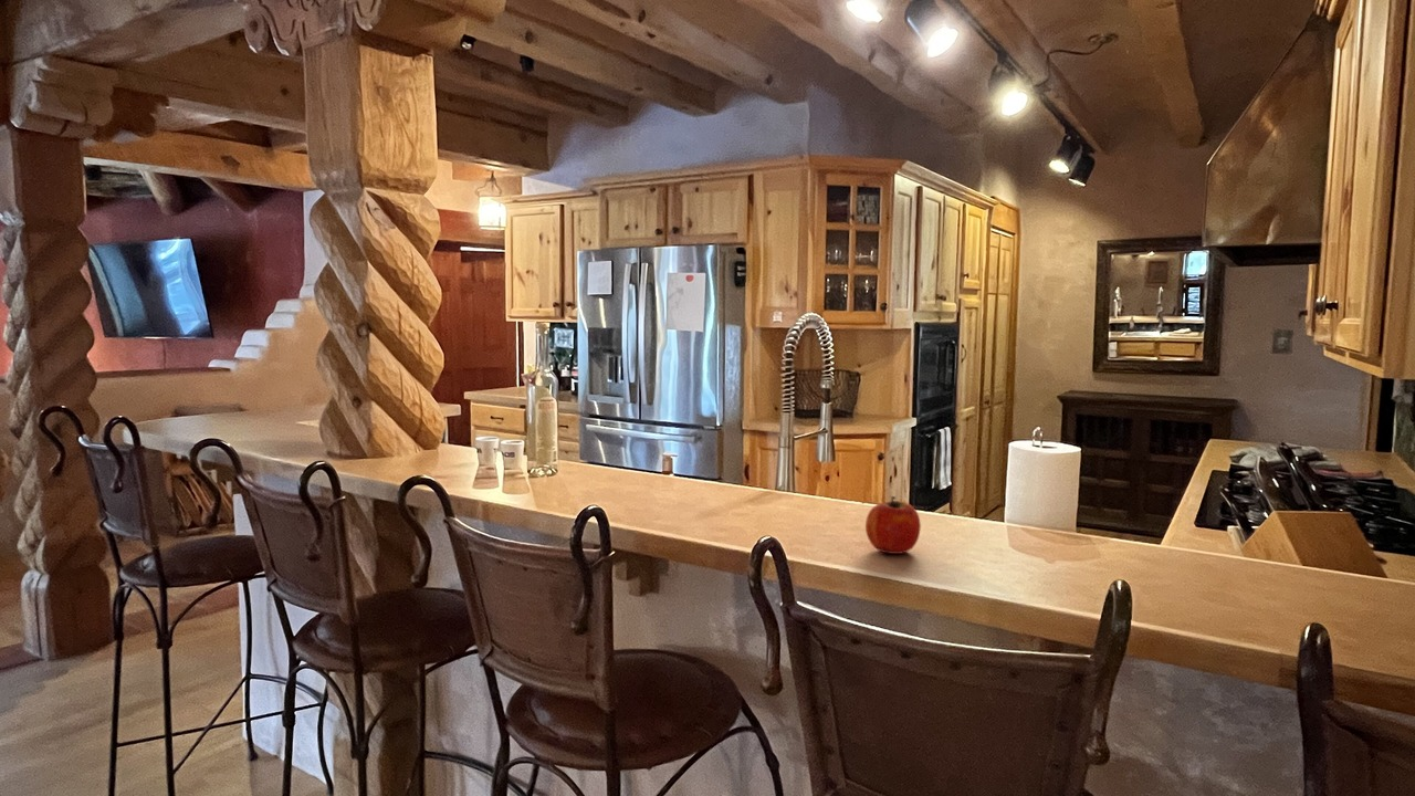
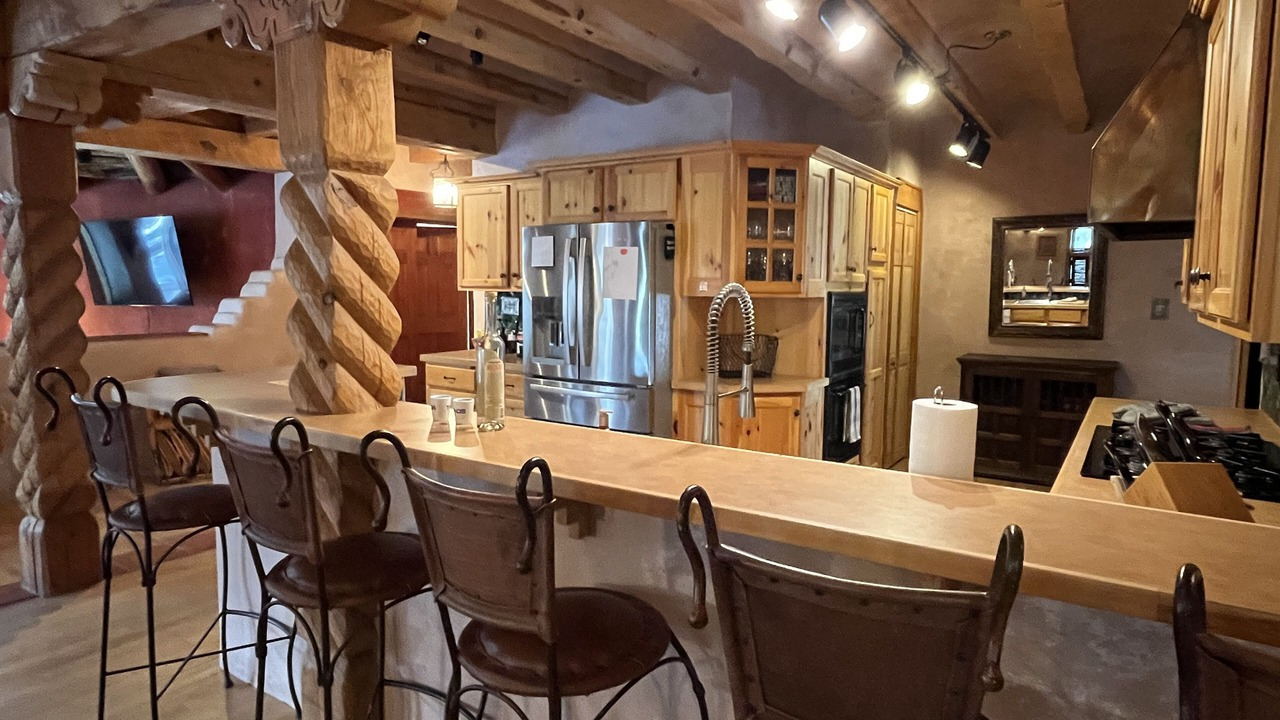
- fruit (893, 524)
